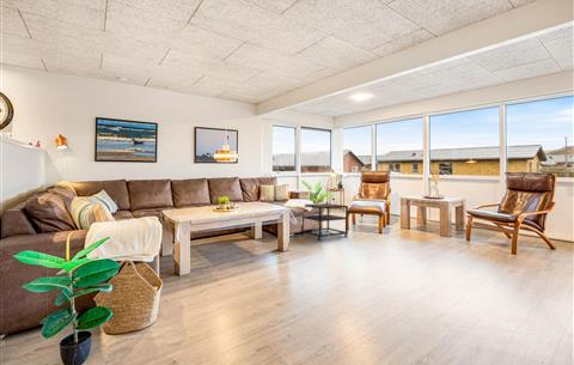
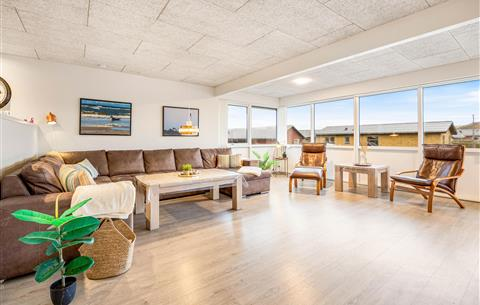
- side table (323, 220)
